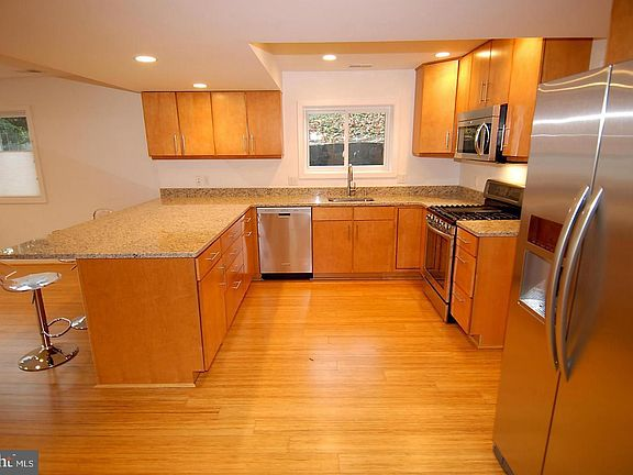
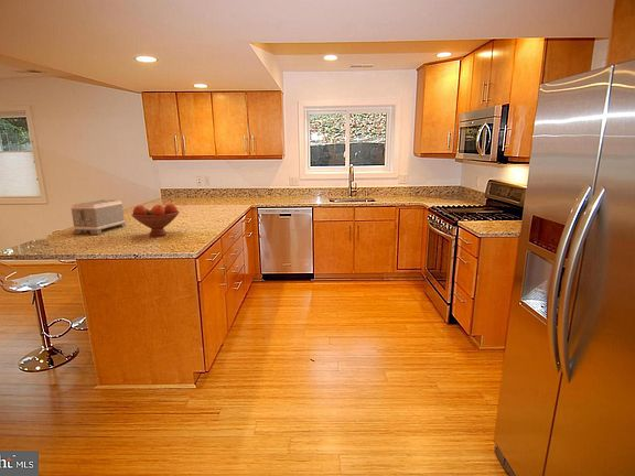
+ toaster (97, 216)
+ fruit bowl (157, 219)
